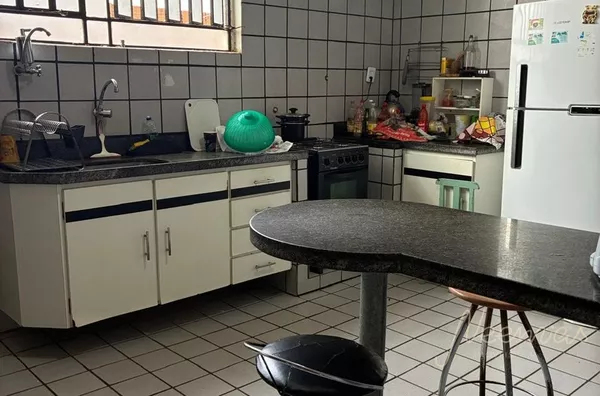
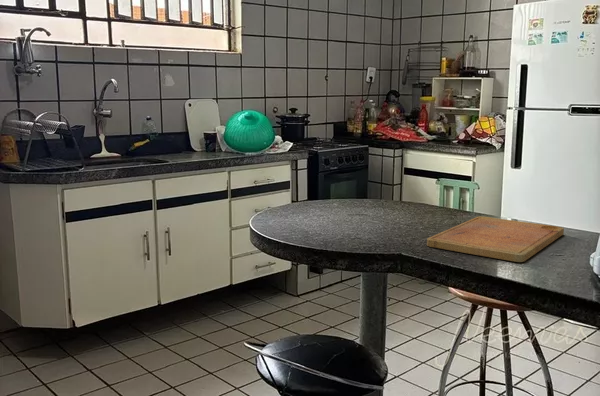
+ cutting board (497, 236)
